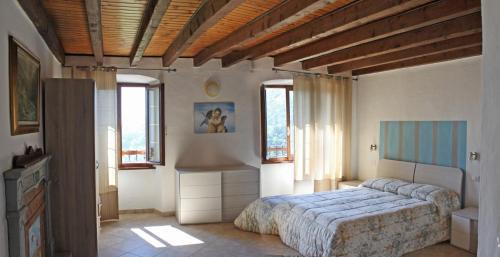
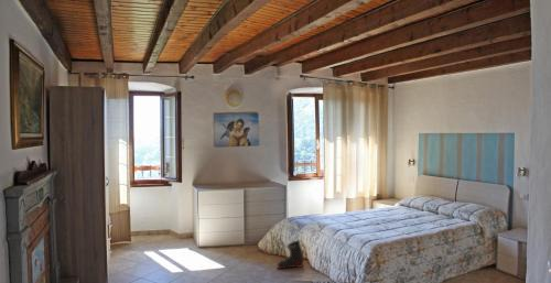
+ ski boot (290, 253)
